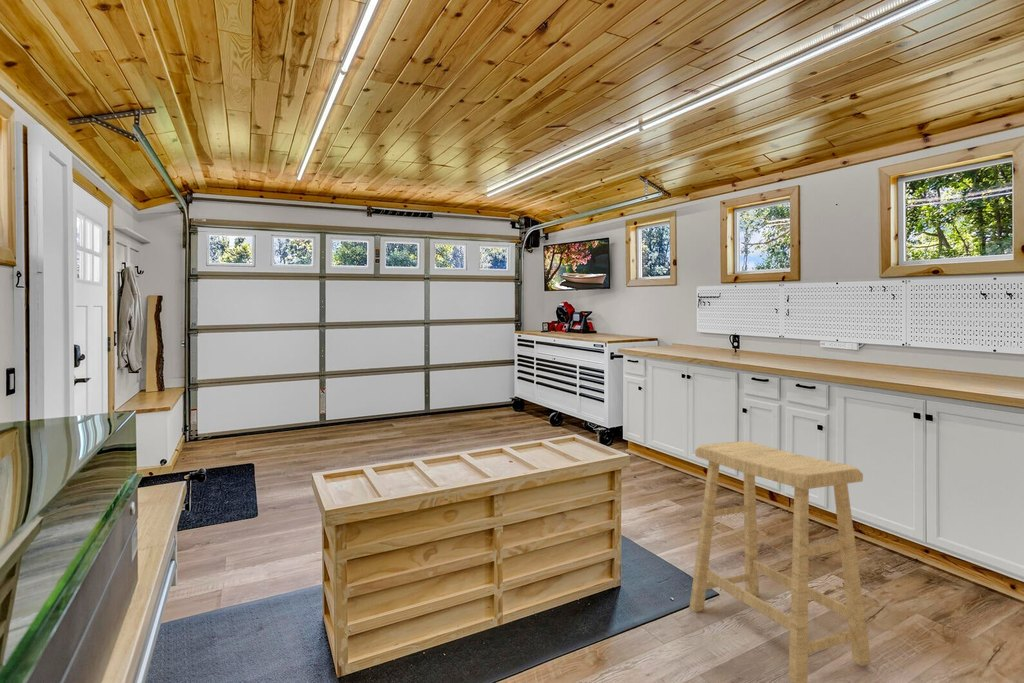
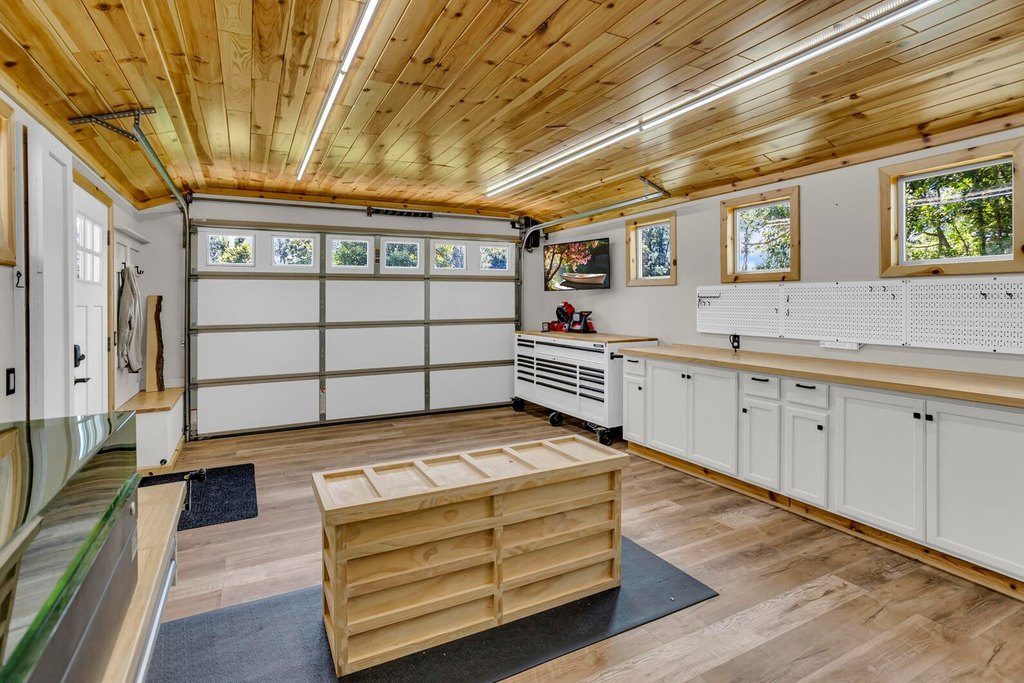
- stool (757, 548)
